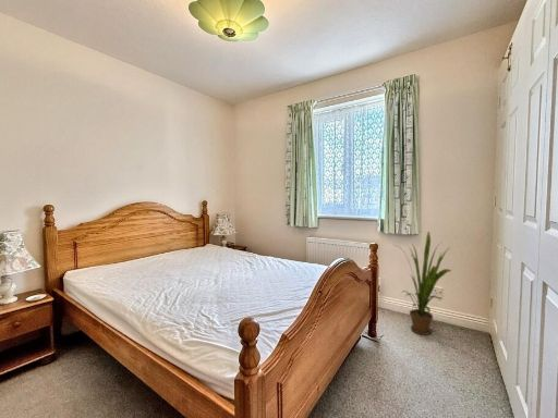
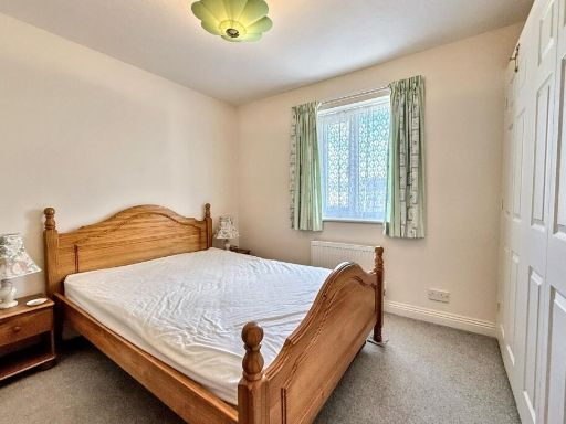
- house plant (420, 282)
